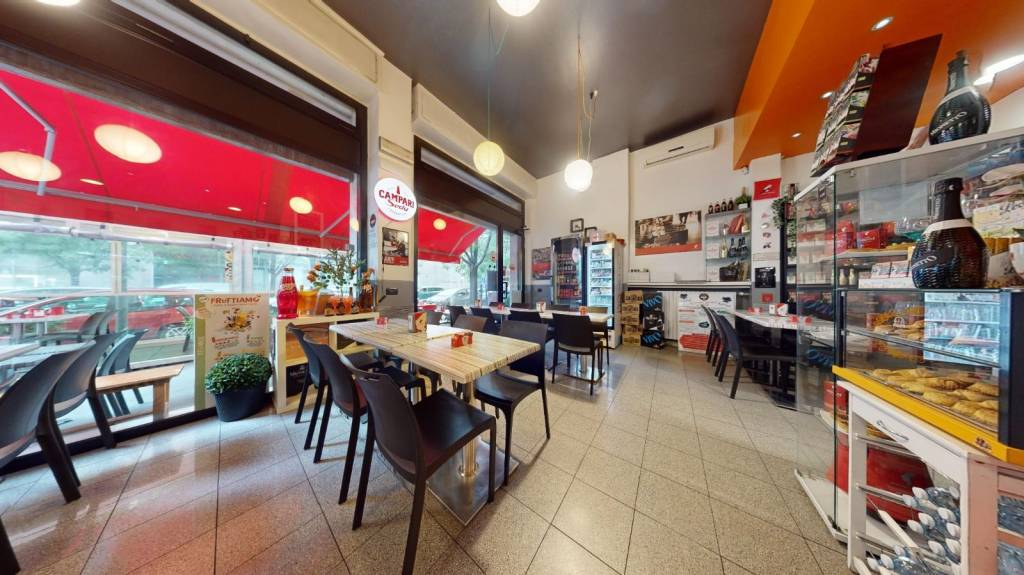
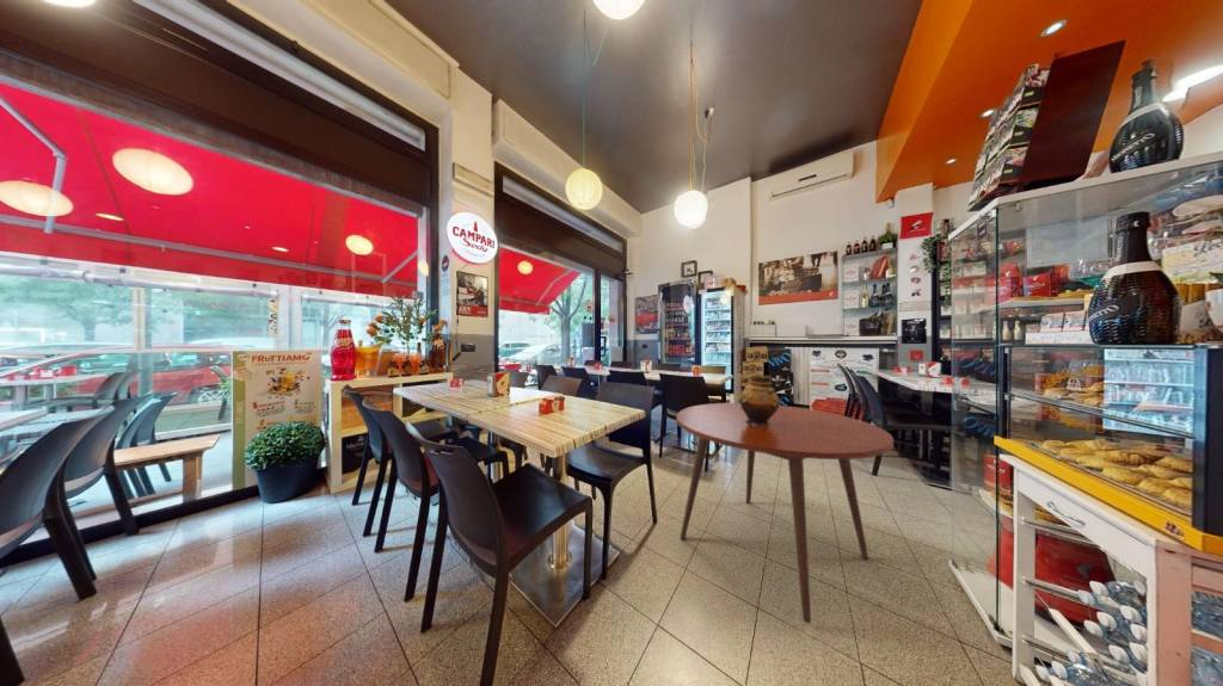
+ vase (760, 398)
+ dining table (751, 483)
